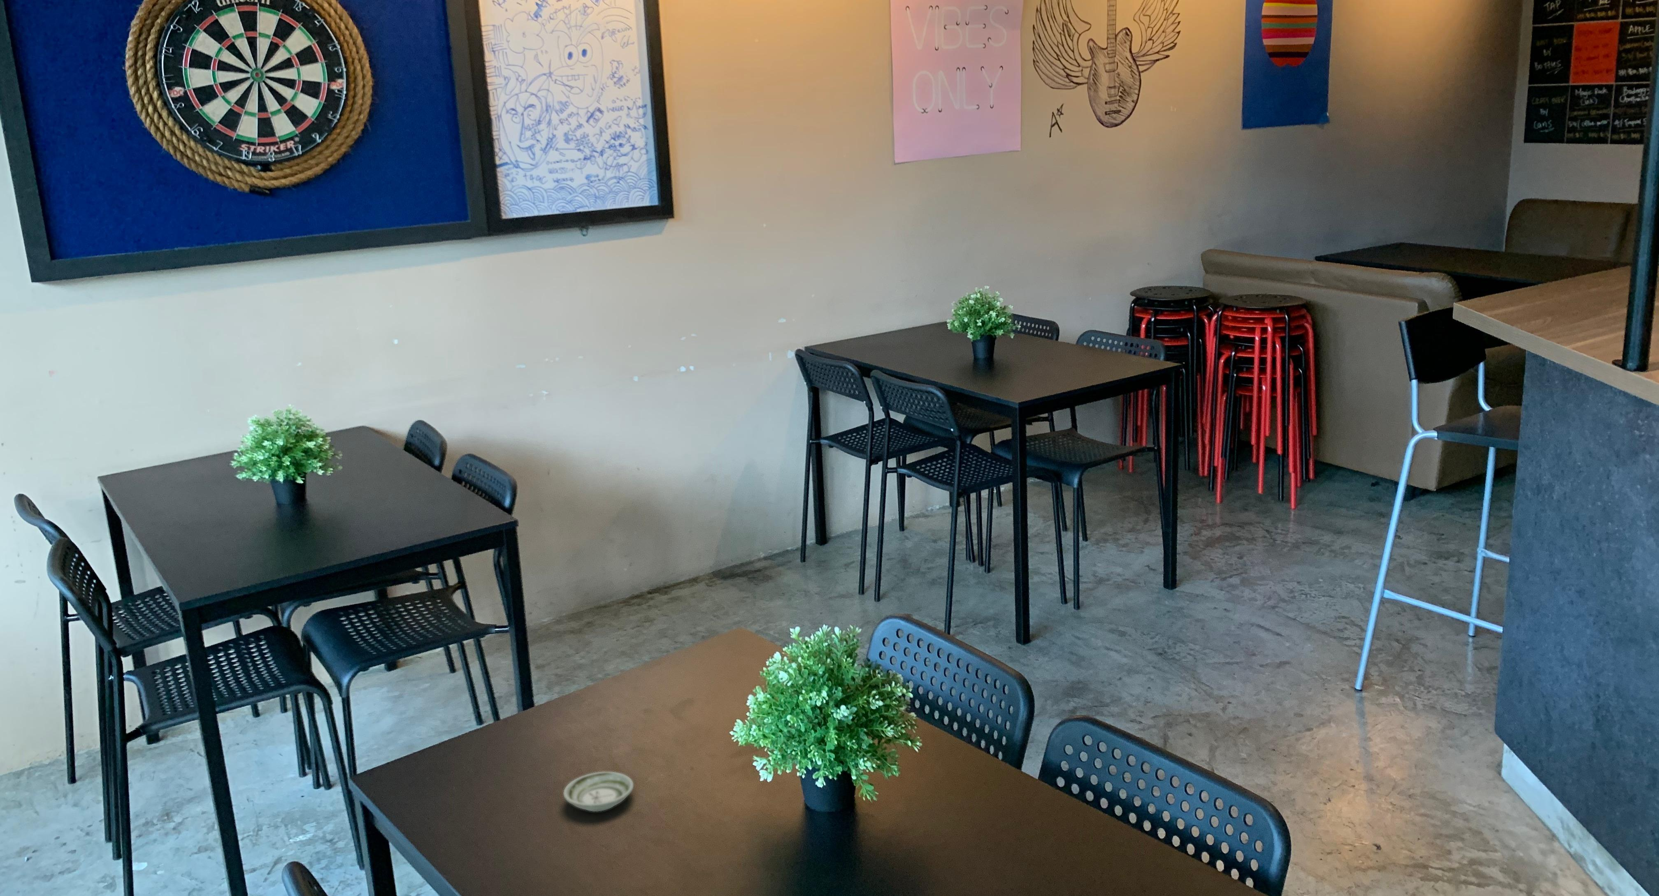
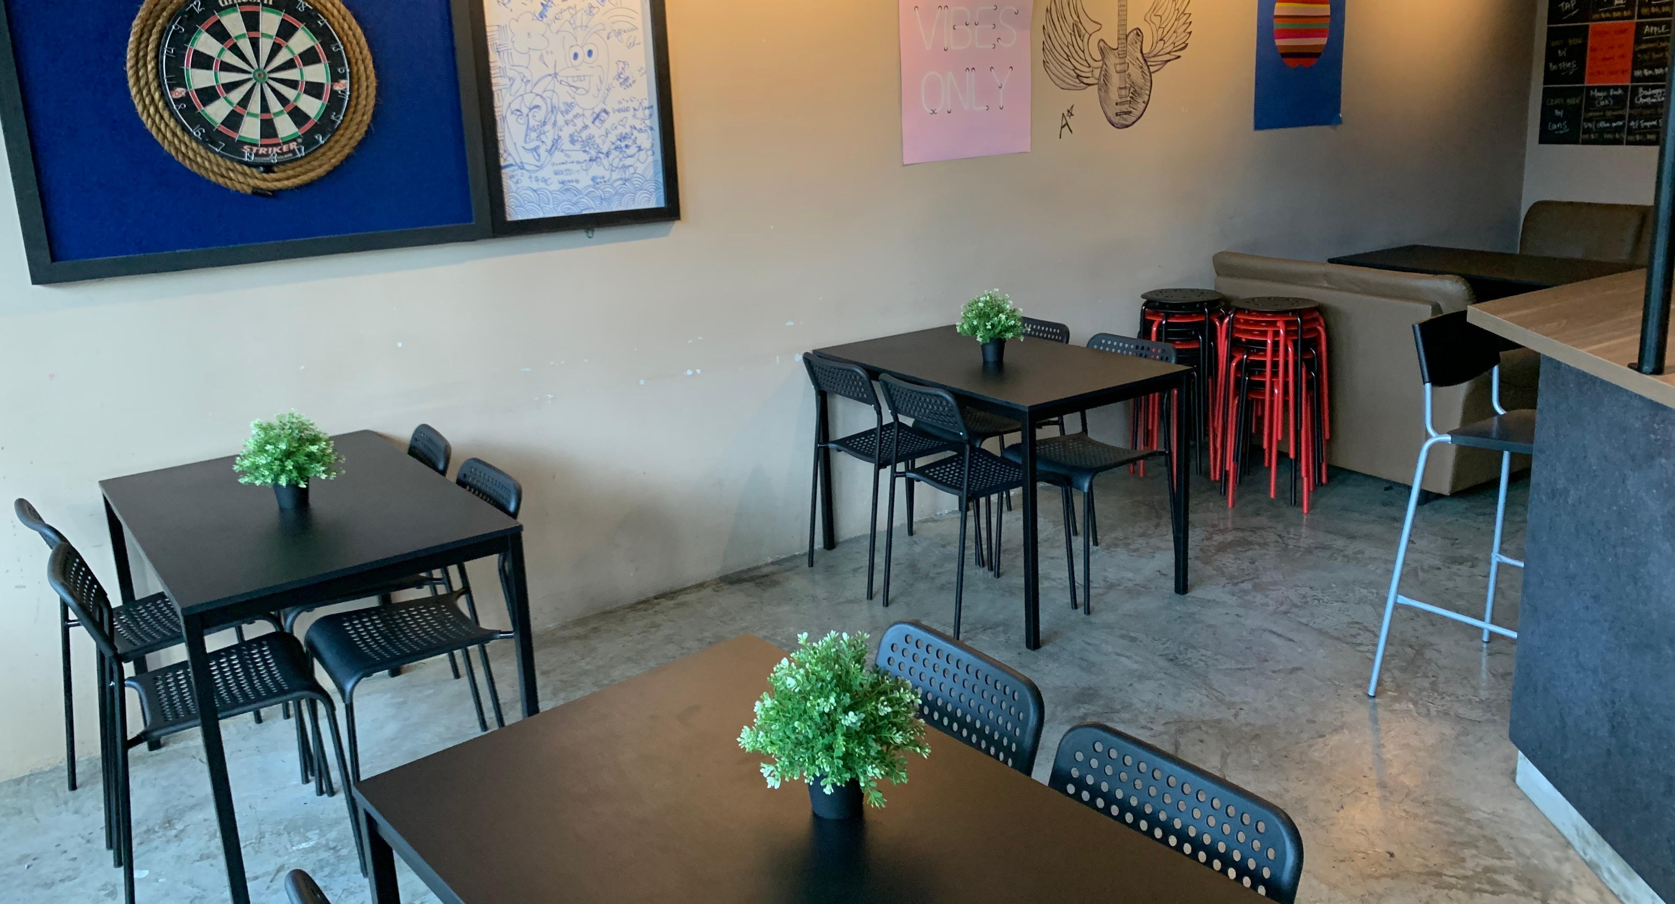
- saucer (599, 794)
